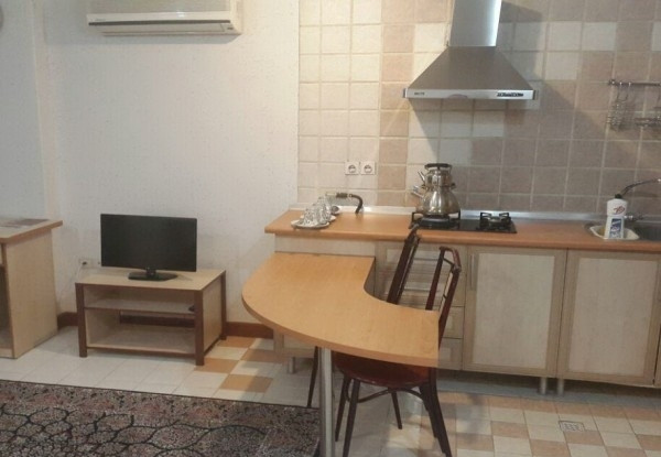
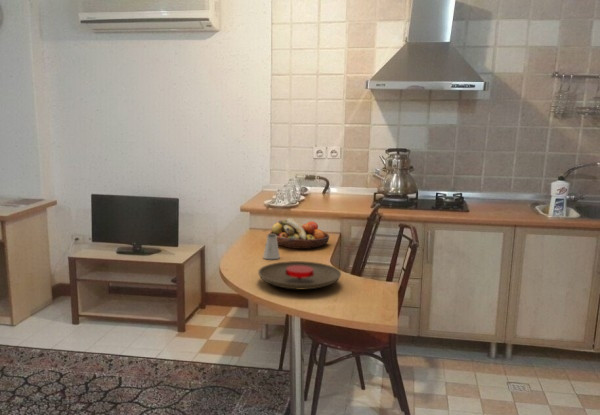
+ saltshaker (271, 245)
+ fruit bowl (299, 231)
+ plate (299, 276)
